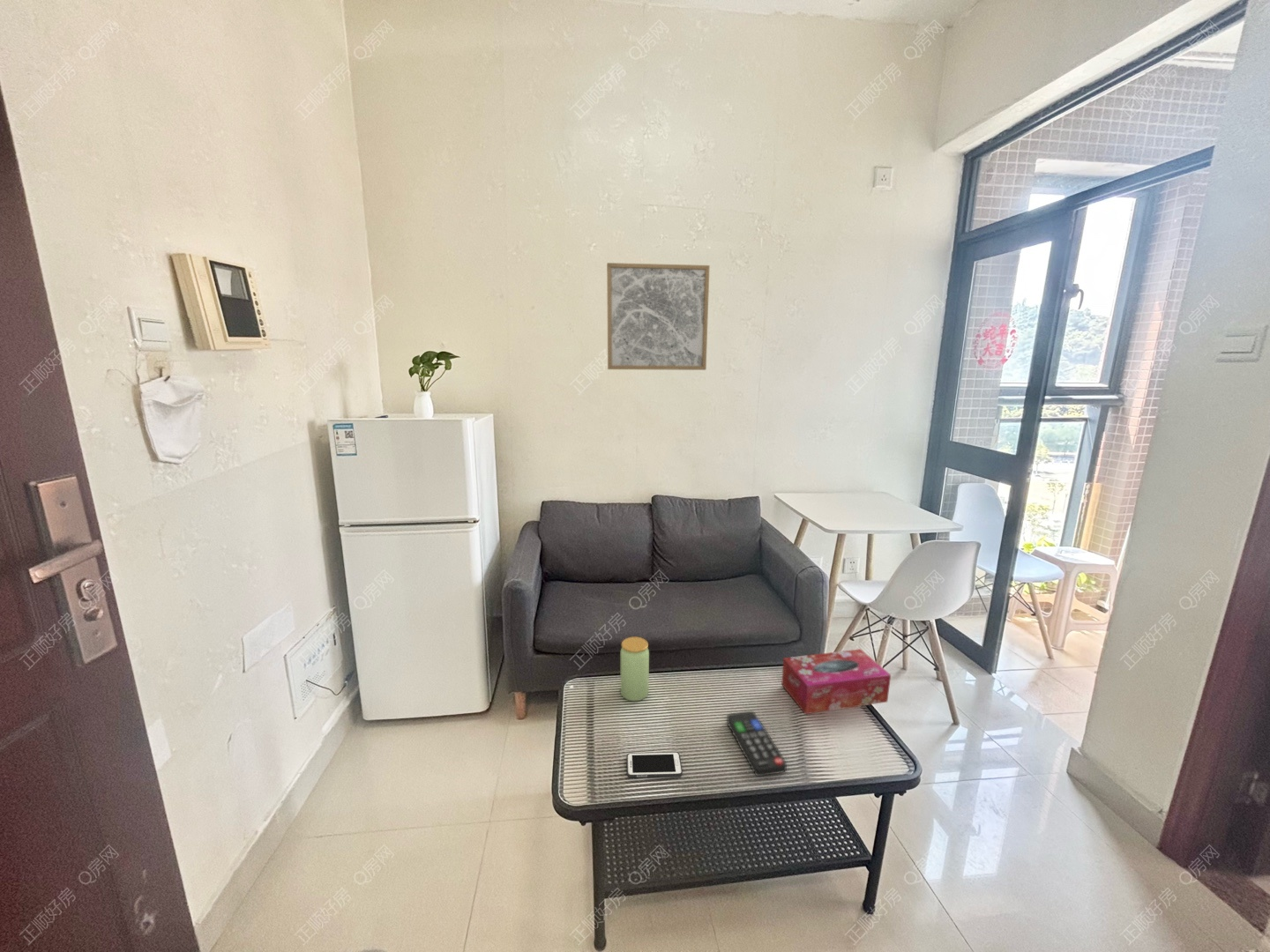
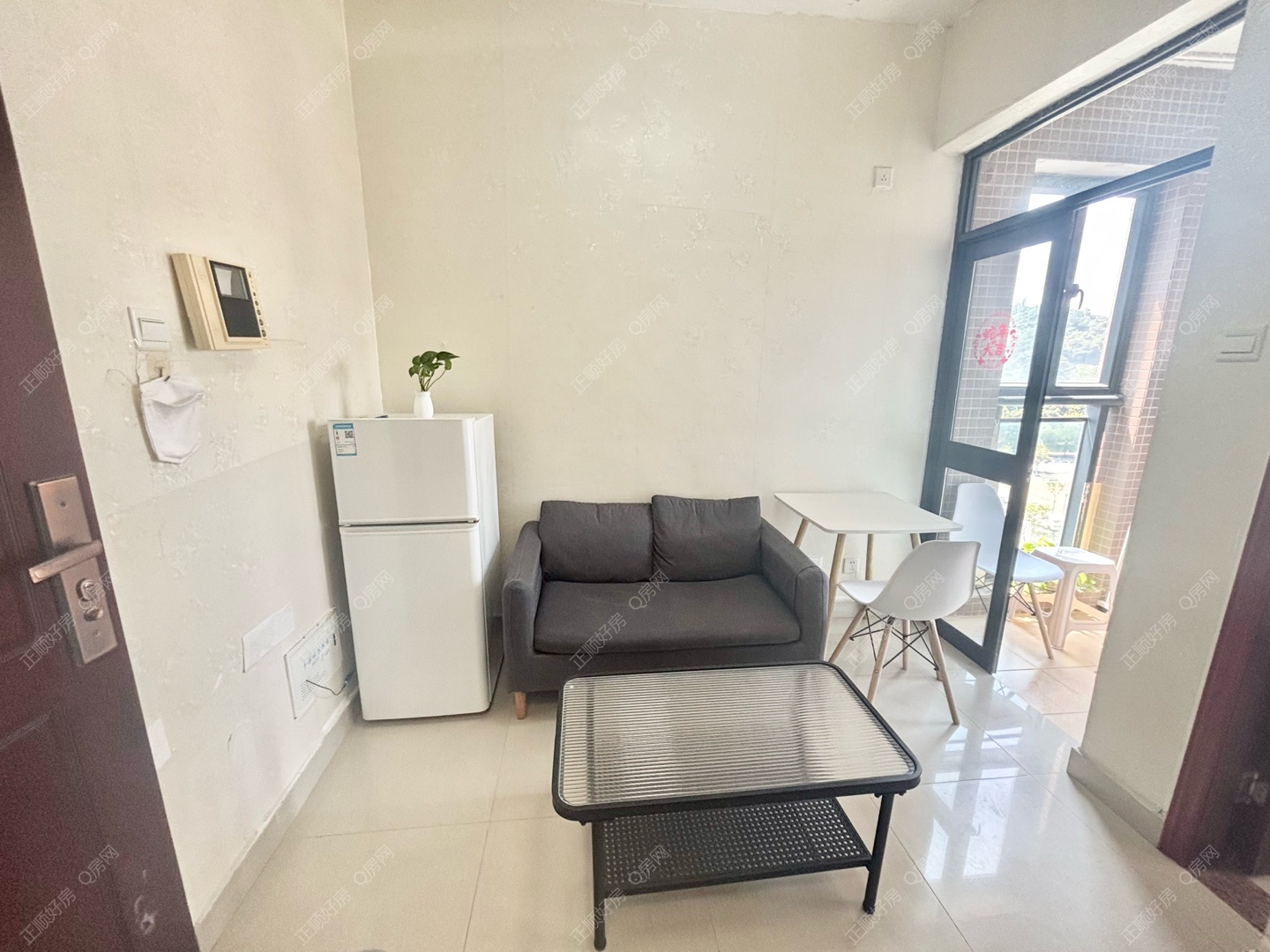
- jar (634, 668)
- tissue box (834, 680)
- wall art (657, 318)
- cell phone (654, 764)
- remote control (754, 740)
